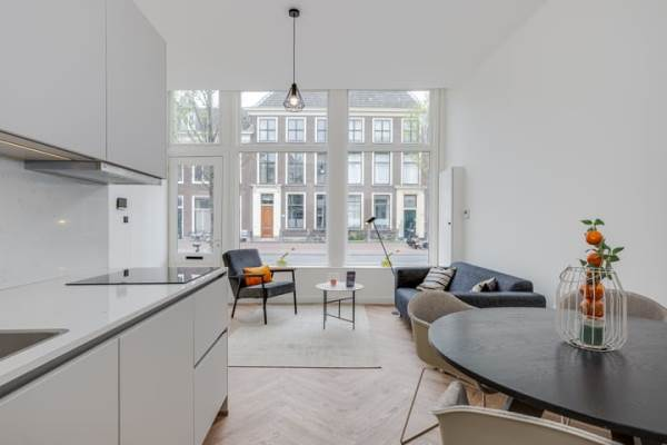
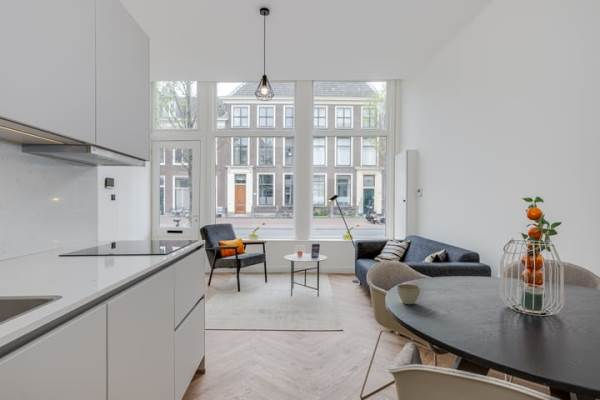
+ flower pot (408, 294)
